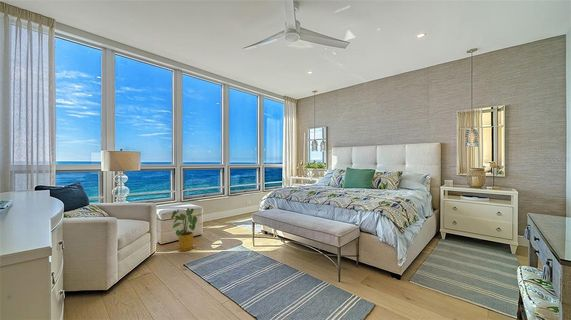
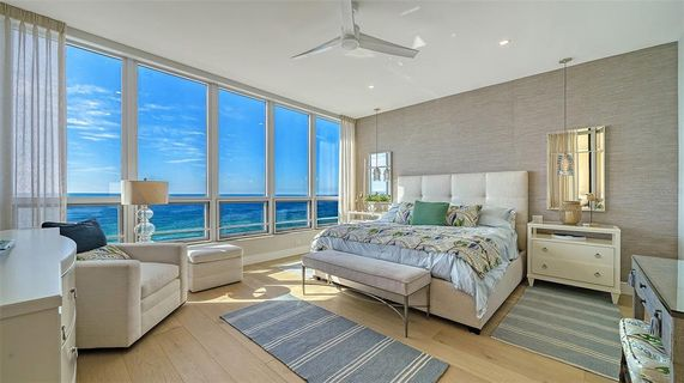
- house plant (184, 229)
